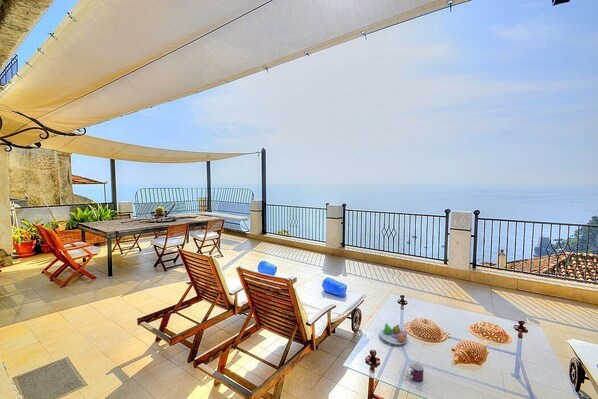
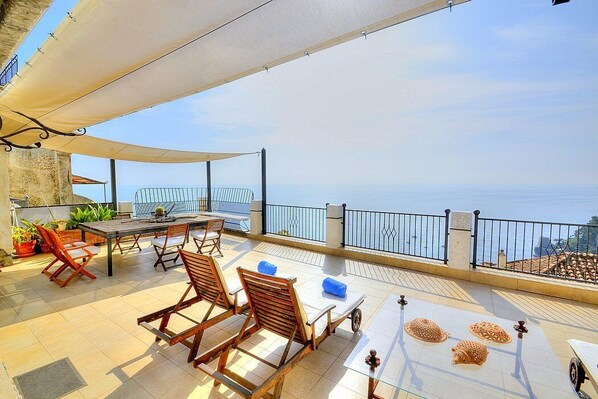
- mug (414, 372)
- fruit bowl (393, 332)
